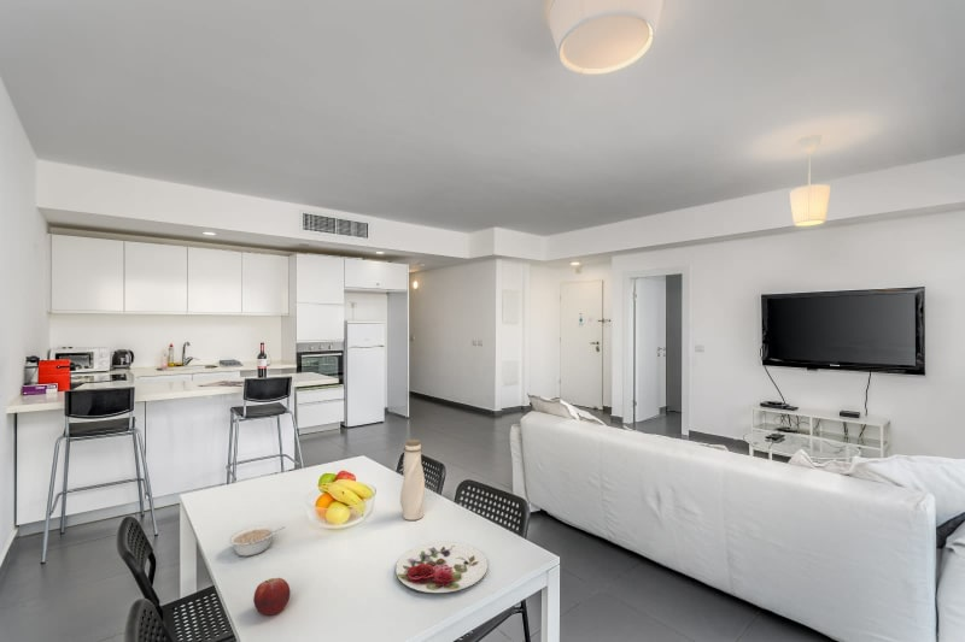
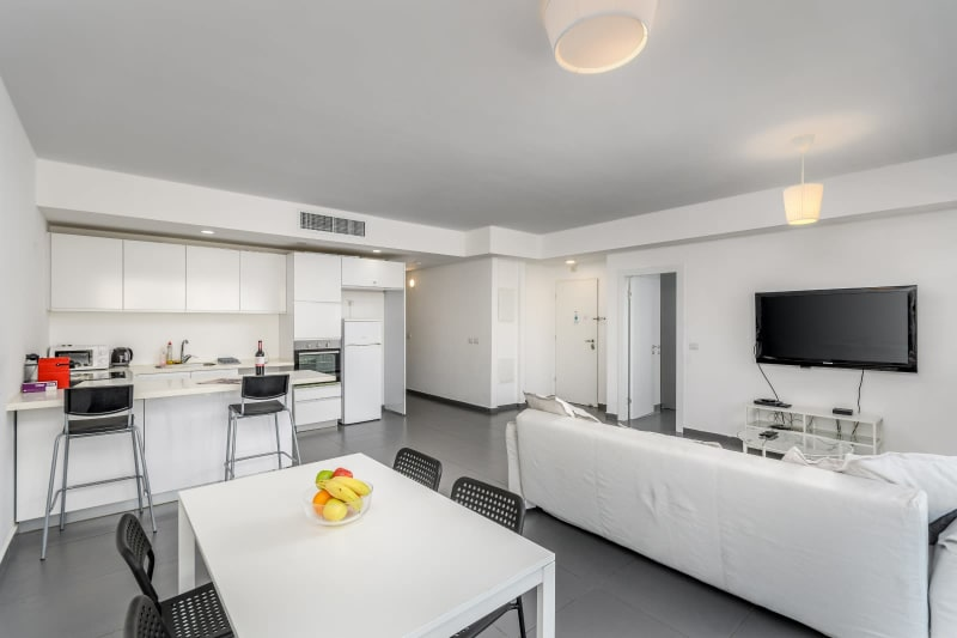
- water bottle (411, 477)
- plate (441, 564)
- fruit (271, 594)
- legume (255, 538)
